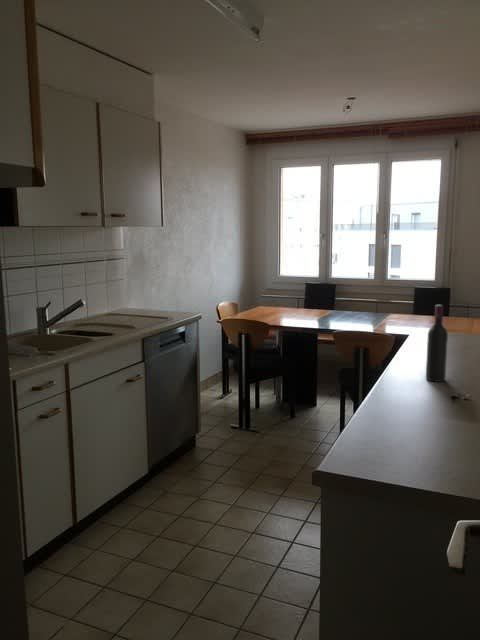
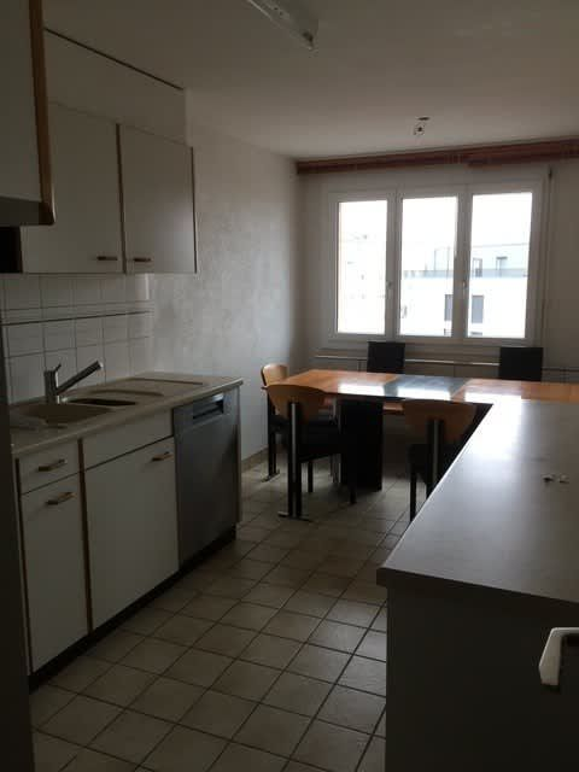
- wine bottle (437, 342)
